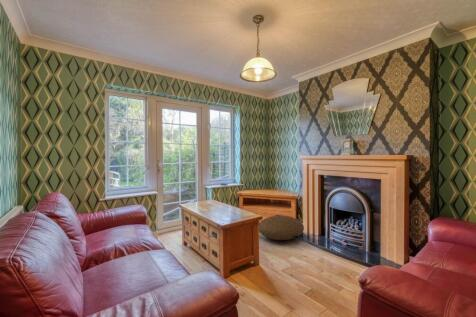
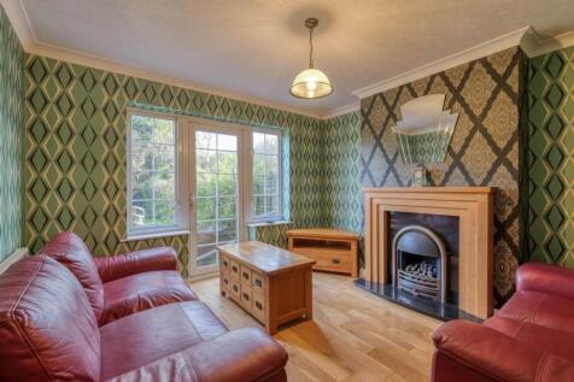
- pouf (280, 227)
